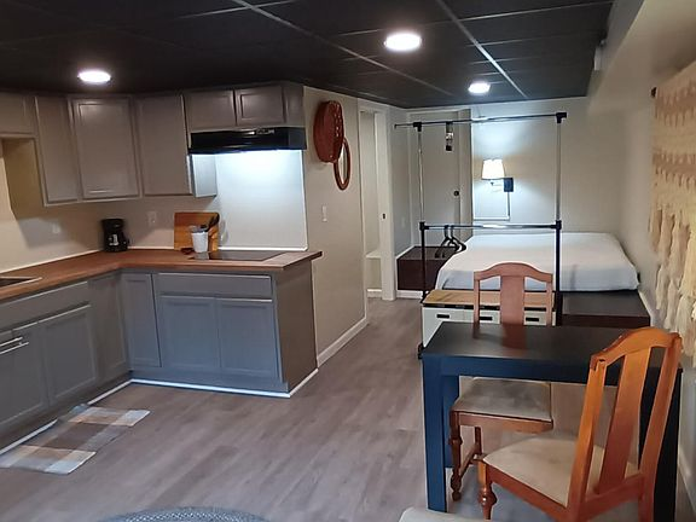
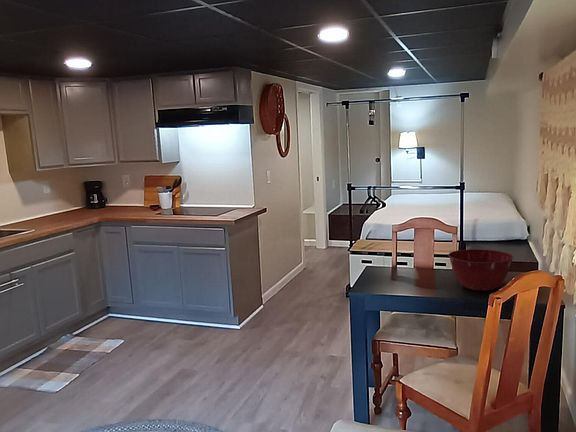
+ mixing bowl (480, 270)
